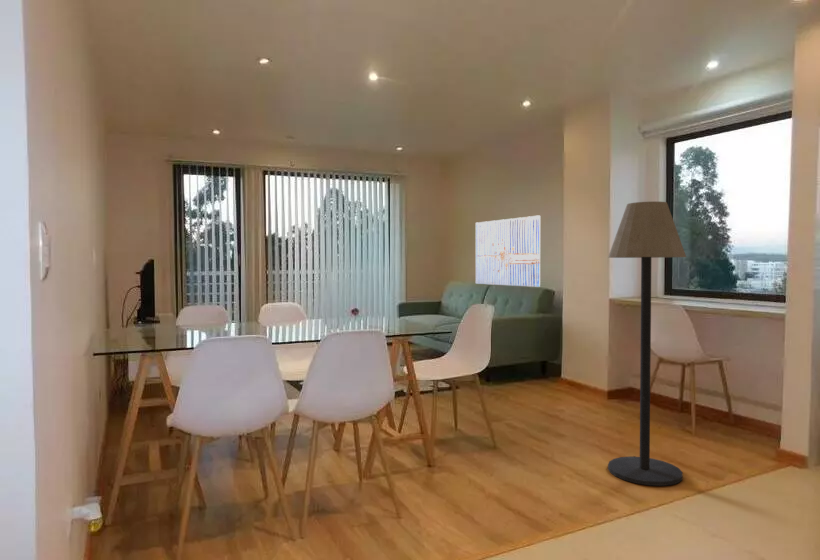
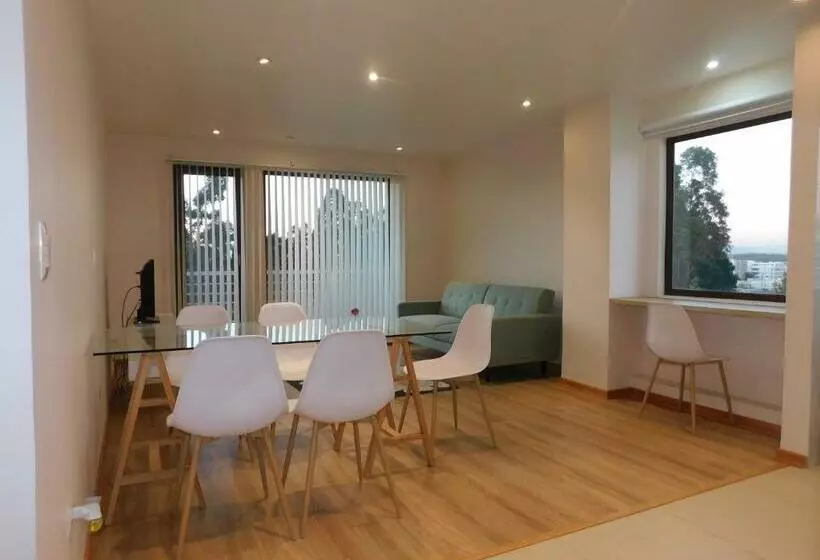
- floor lamp (645, 338)
- wall art (505, 252)
